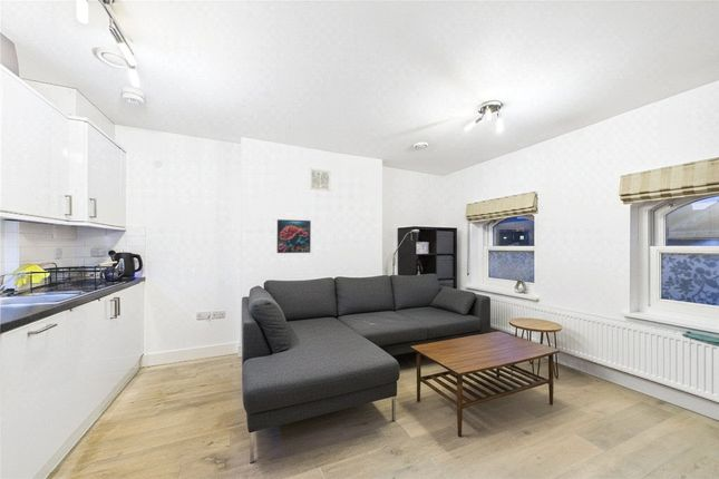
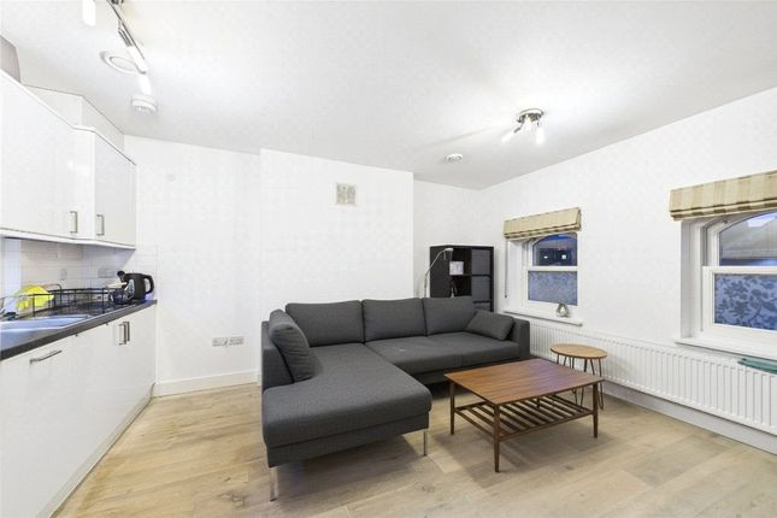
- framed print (293, 236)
